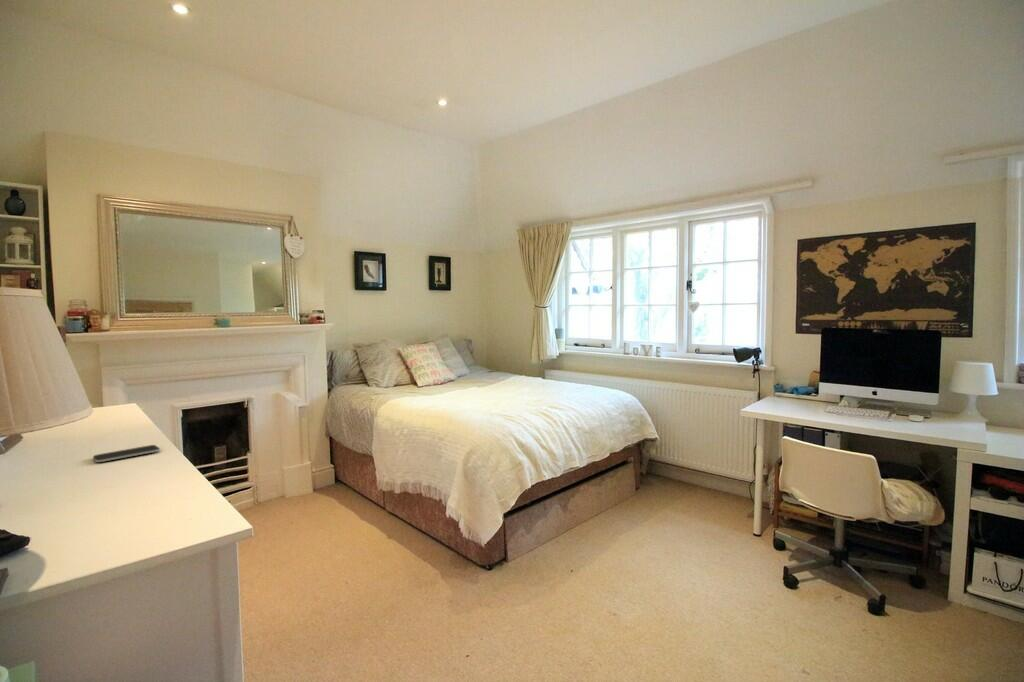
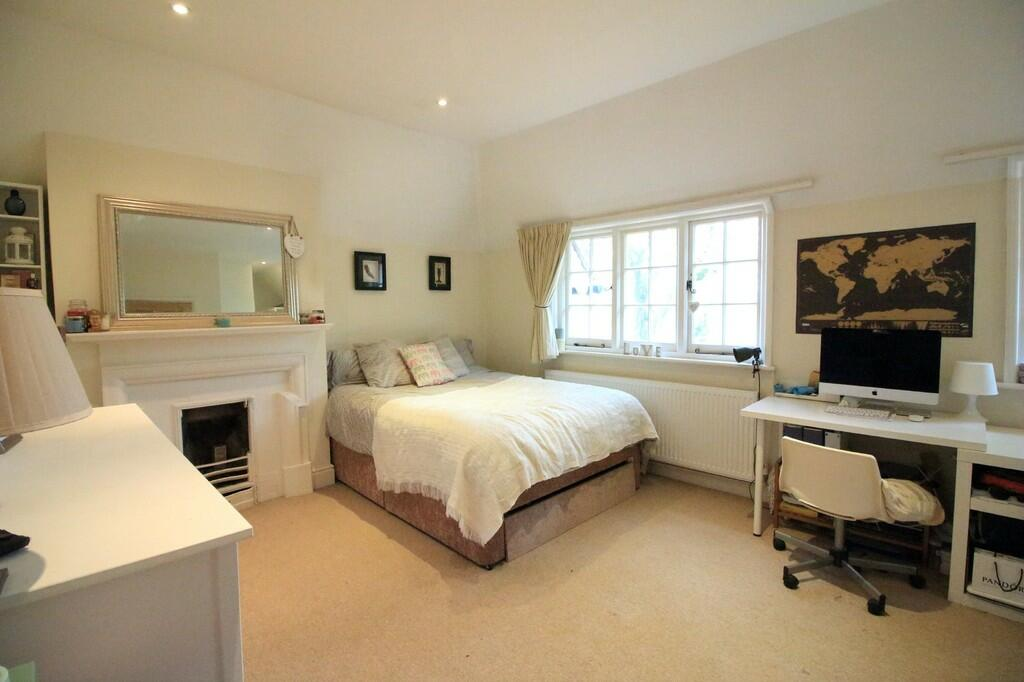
- smartphone (127, 453)
